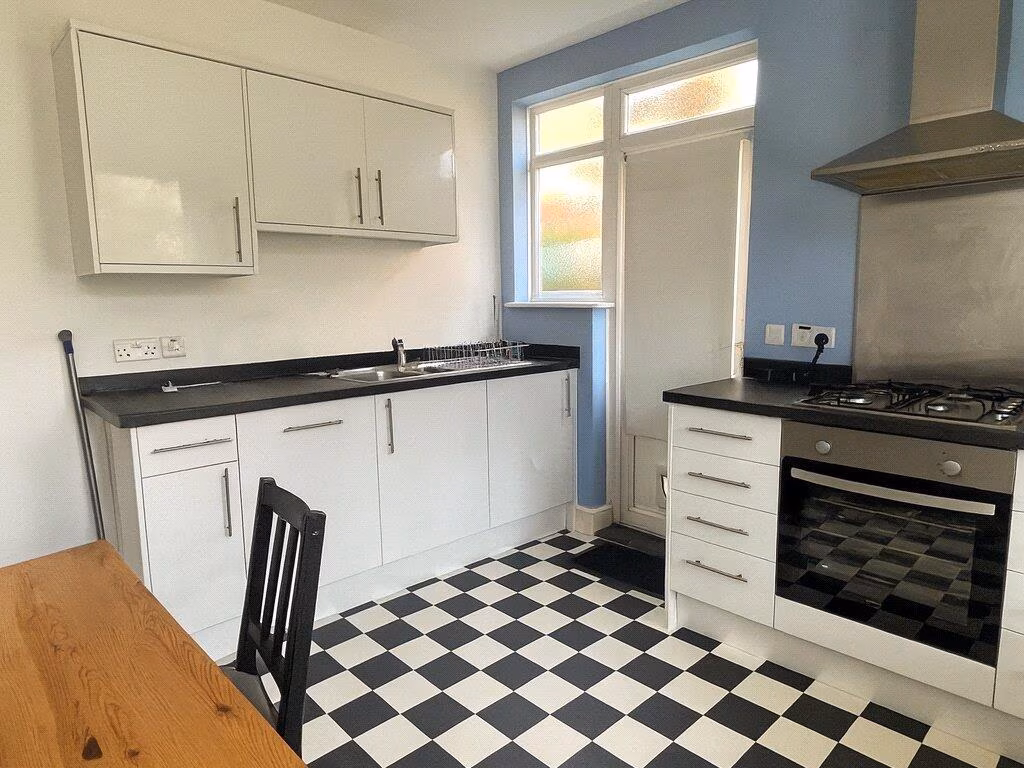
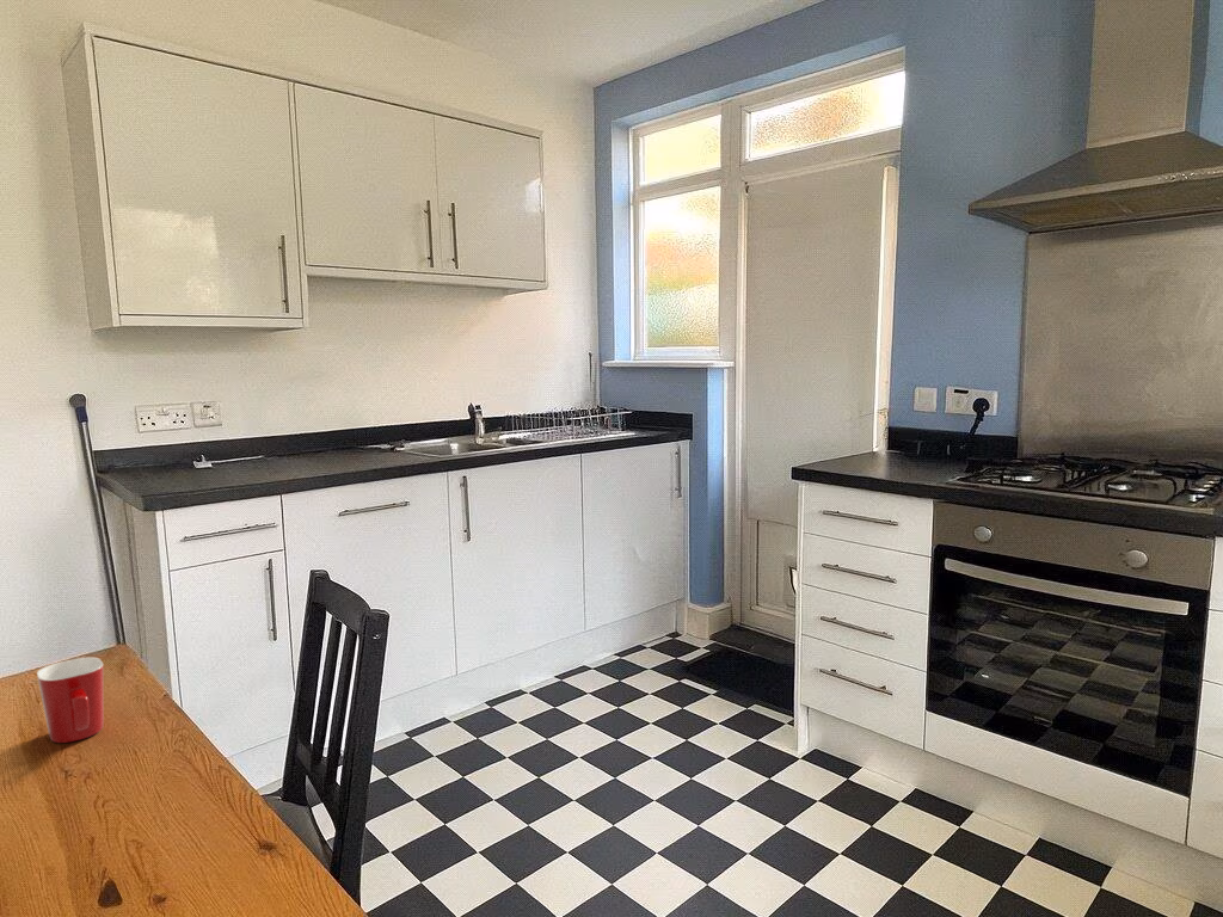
+ mug (75, 704)
